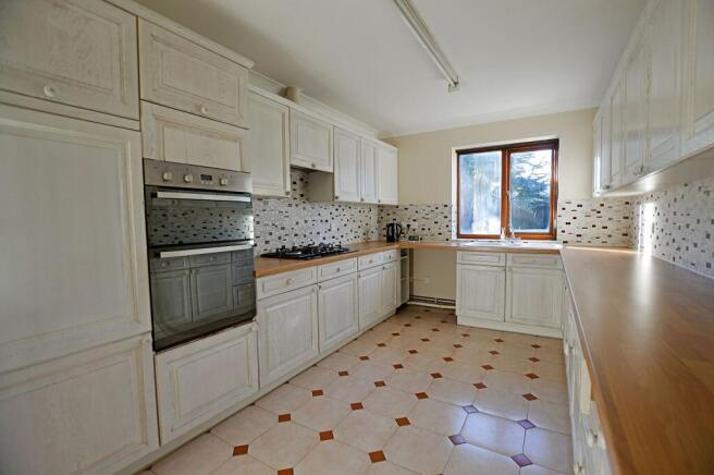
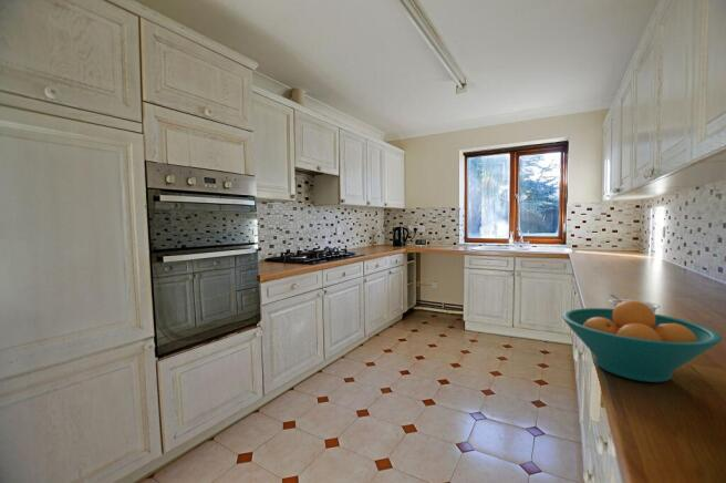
+ legume (635, 300)
+ fruit bowl (632, 336)
